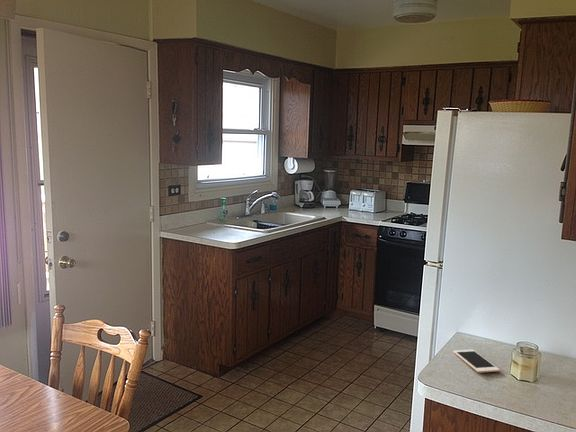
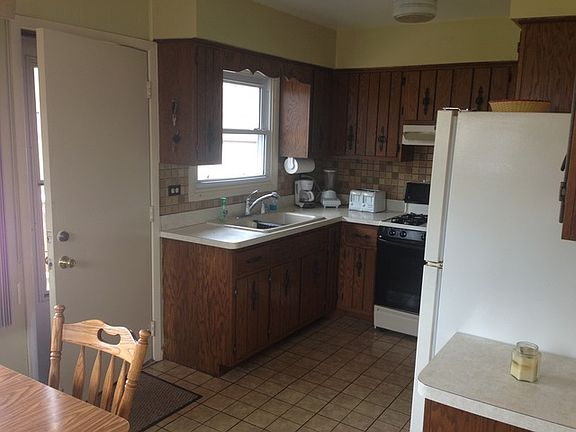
- cell phone (475, 360)
